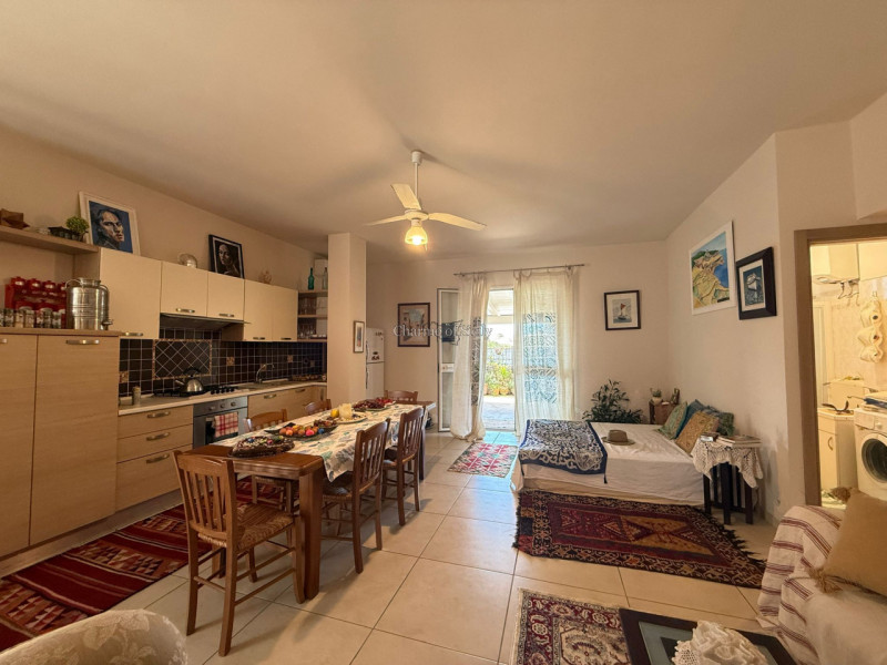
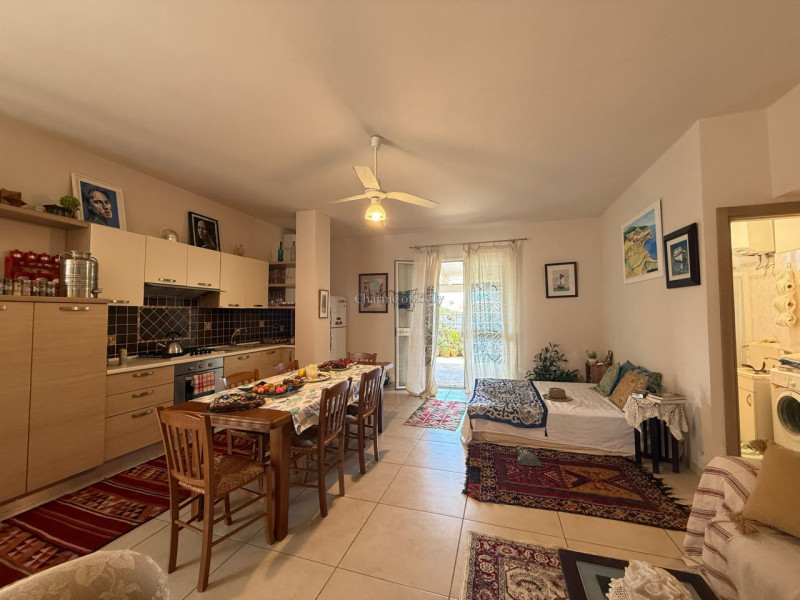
+ bag (528, 455)
